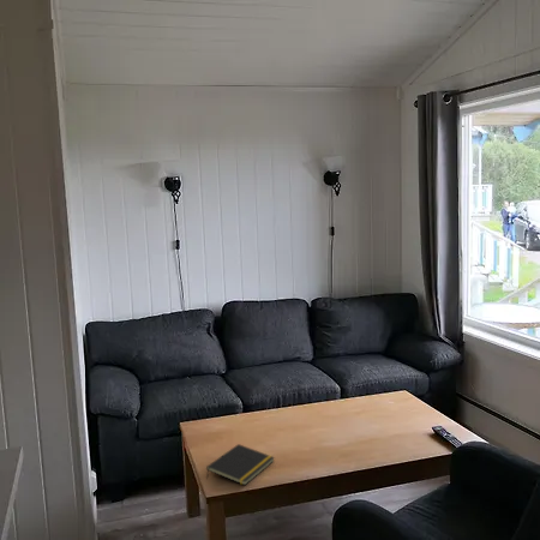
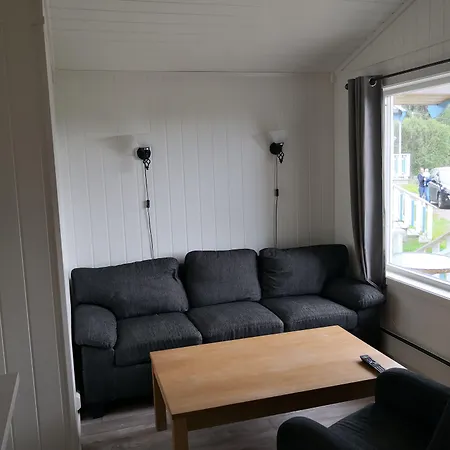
- notepad (241, 463)
